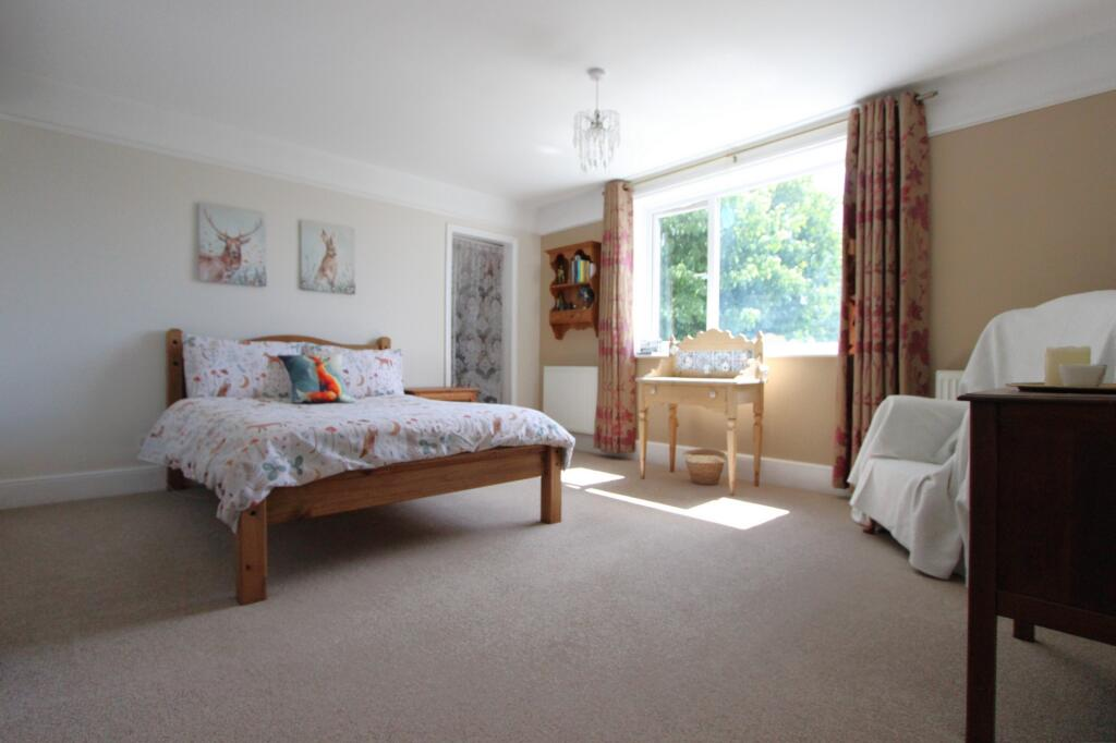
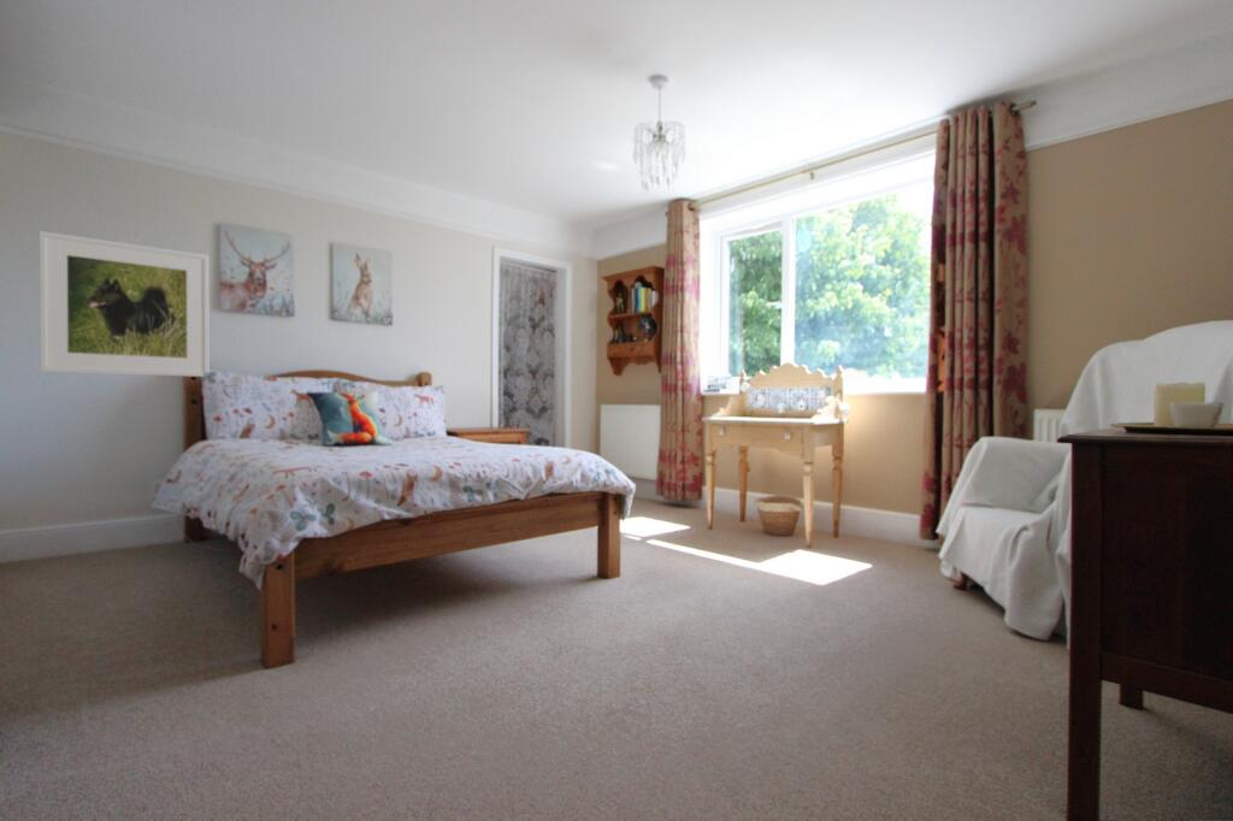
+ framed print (130, 309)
